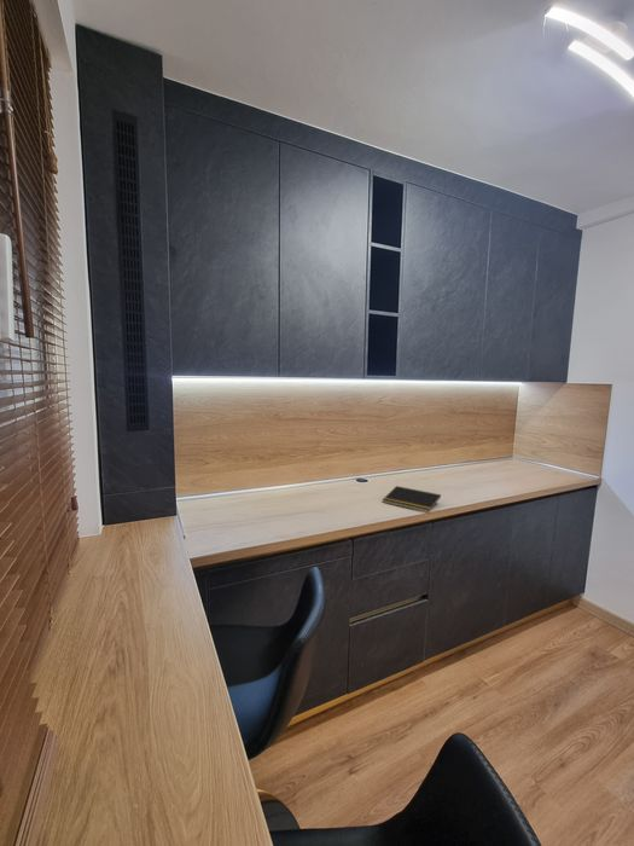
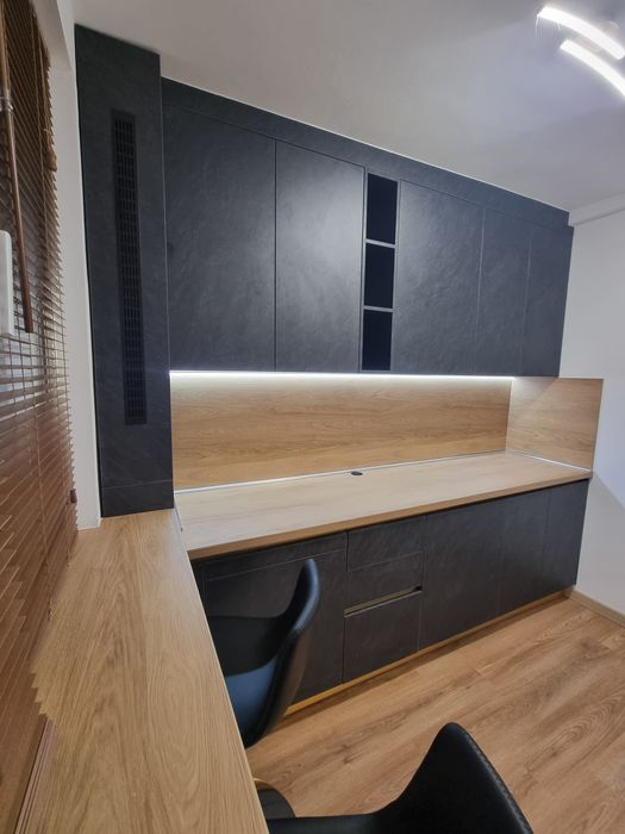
- notepad (411, 498)
